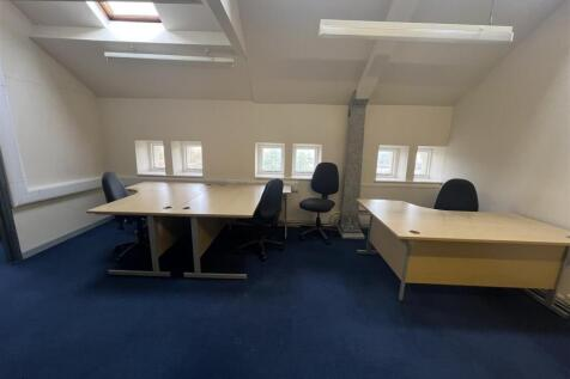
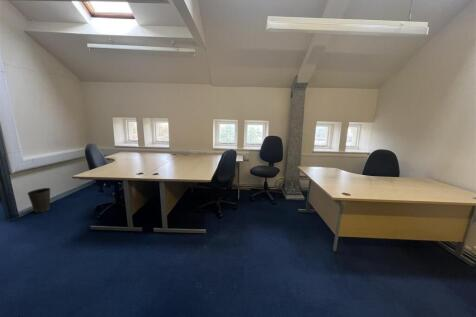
+ waste basket (40, 200)
